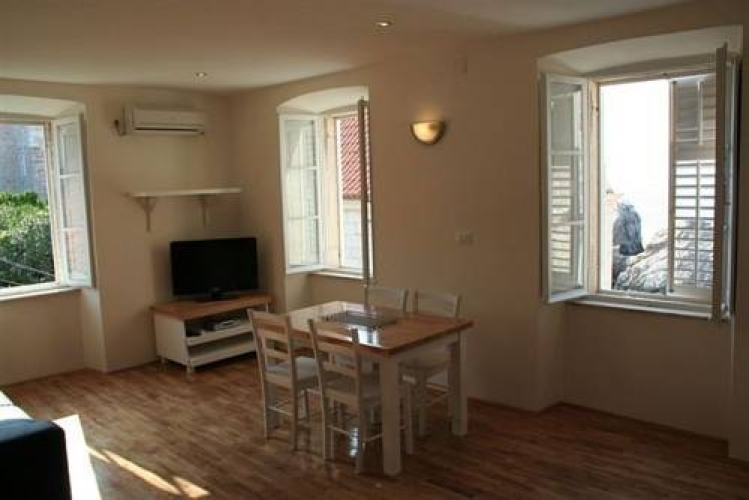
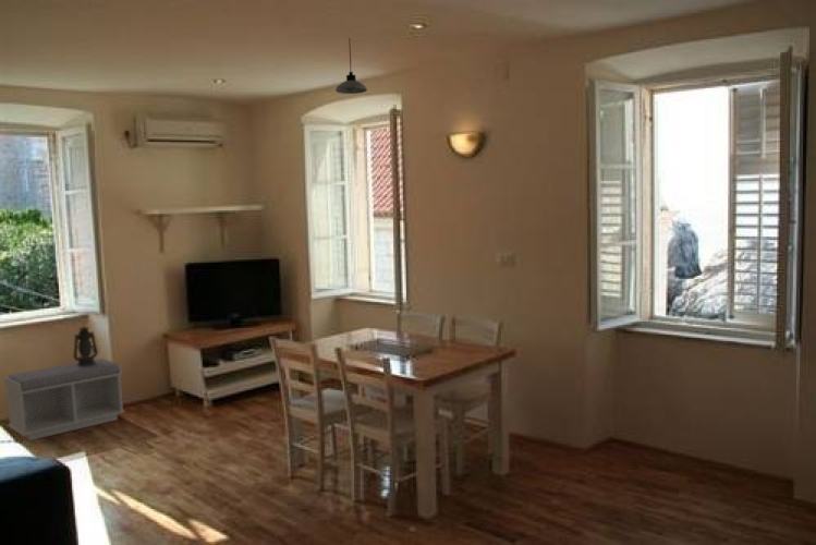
+ lantern (85, 344)
+ pendant light (350, 64)
+ bench (65, 397)
